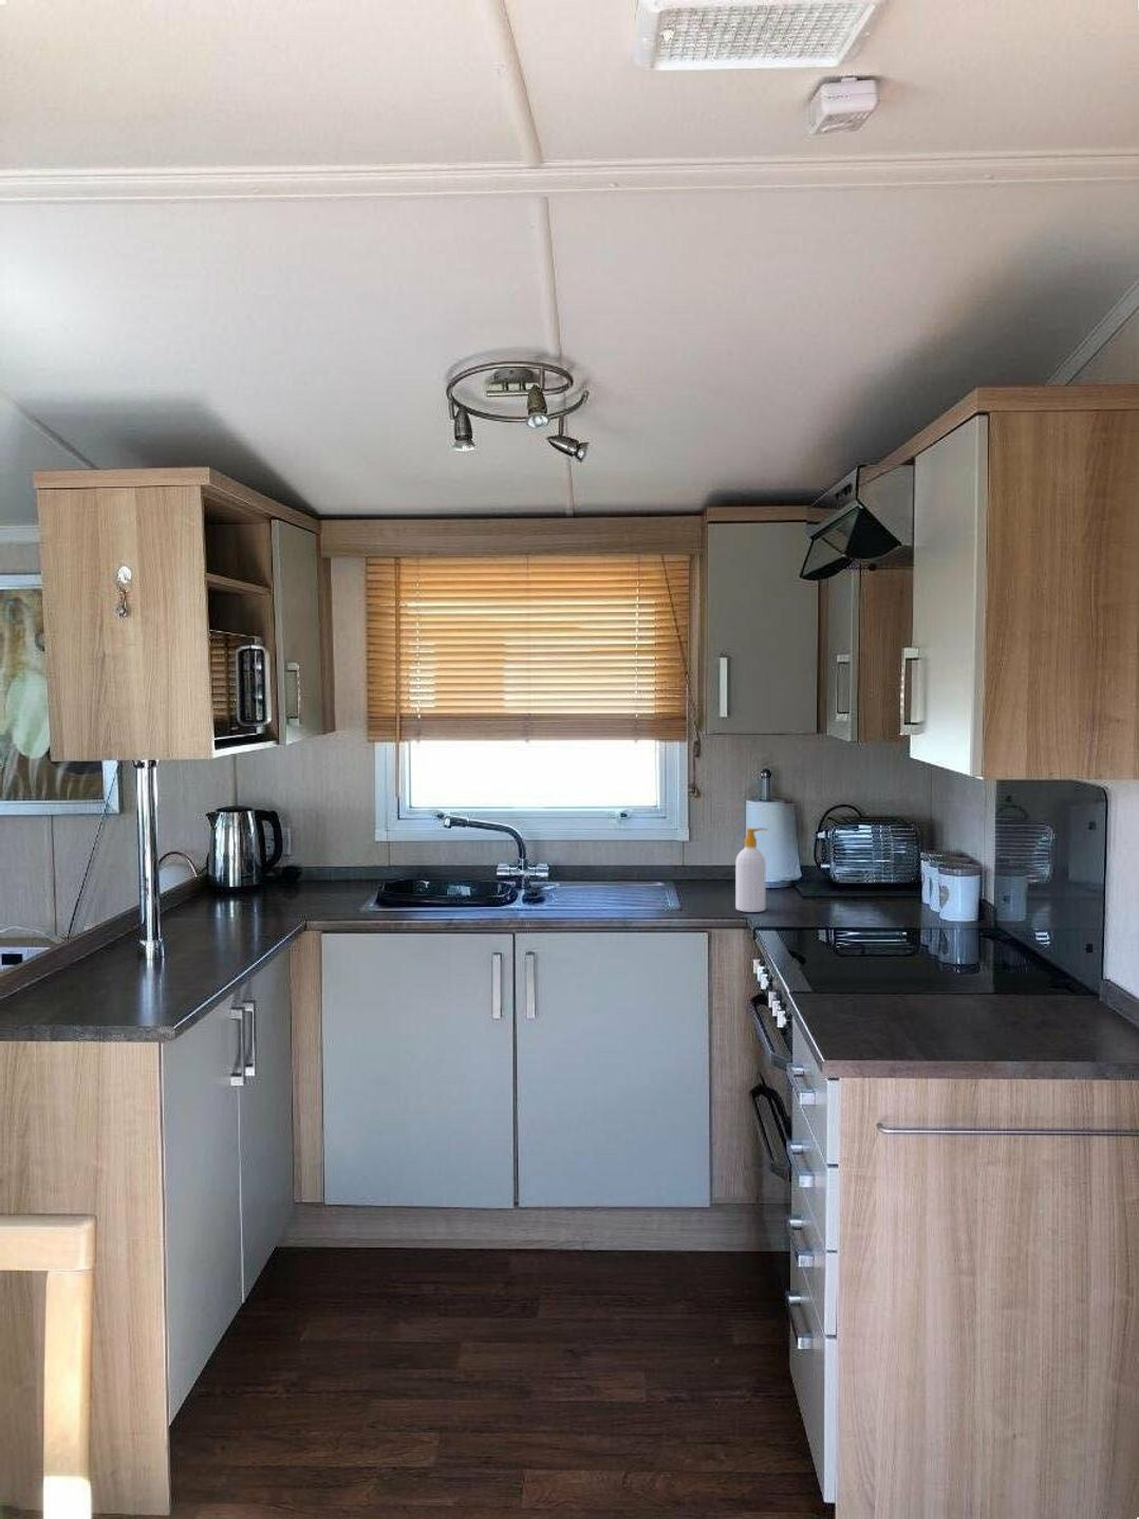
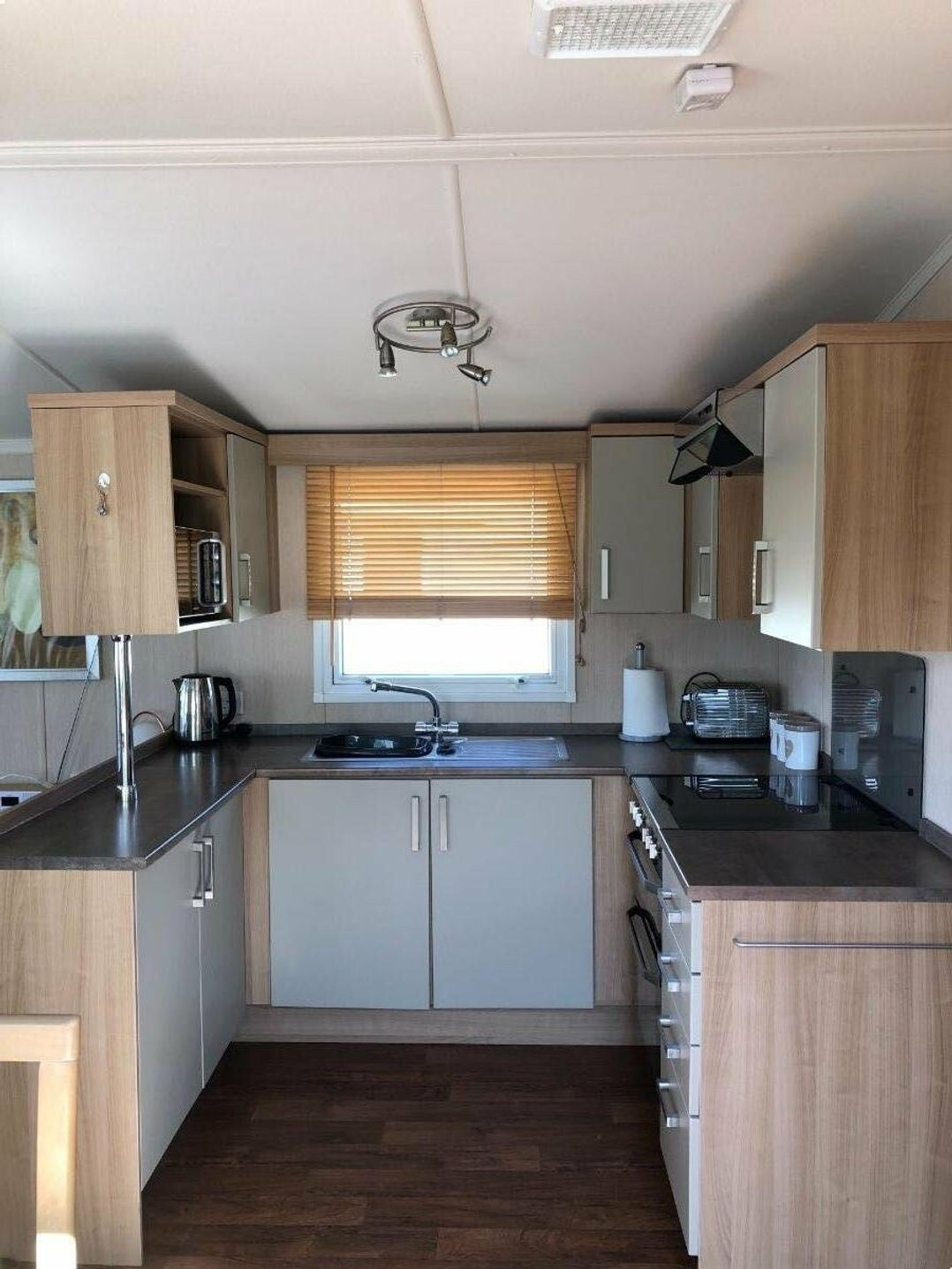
- soap bottle (751, 869)
